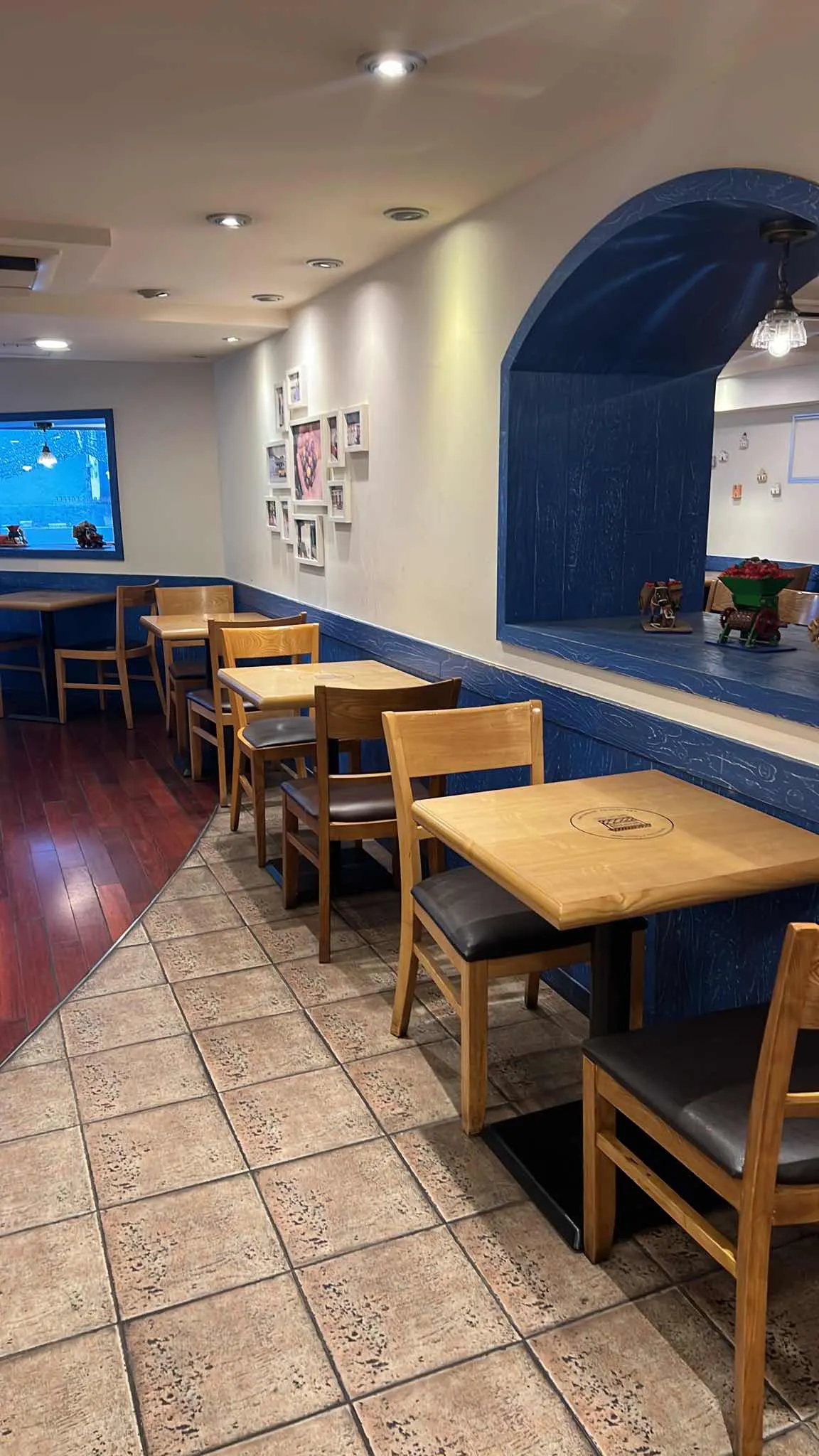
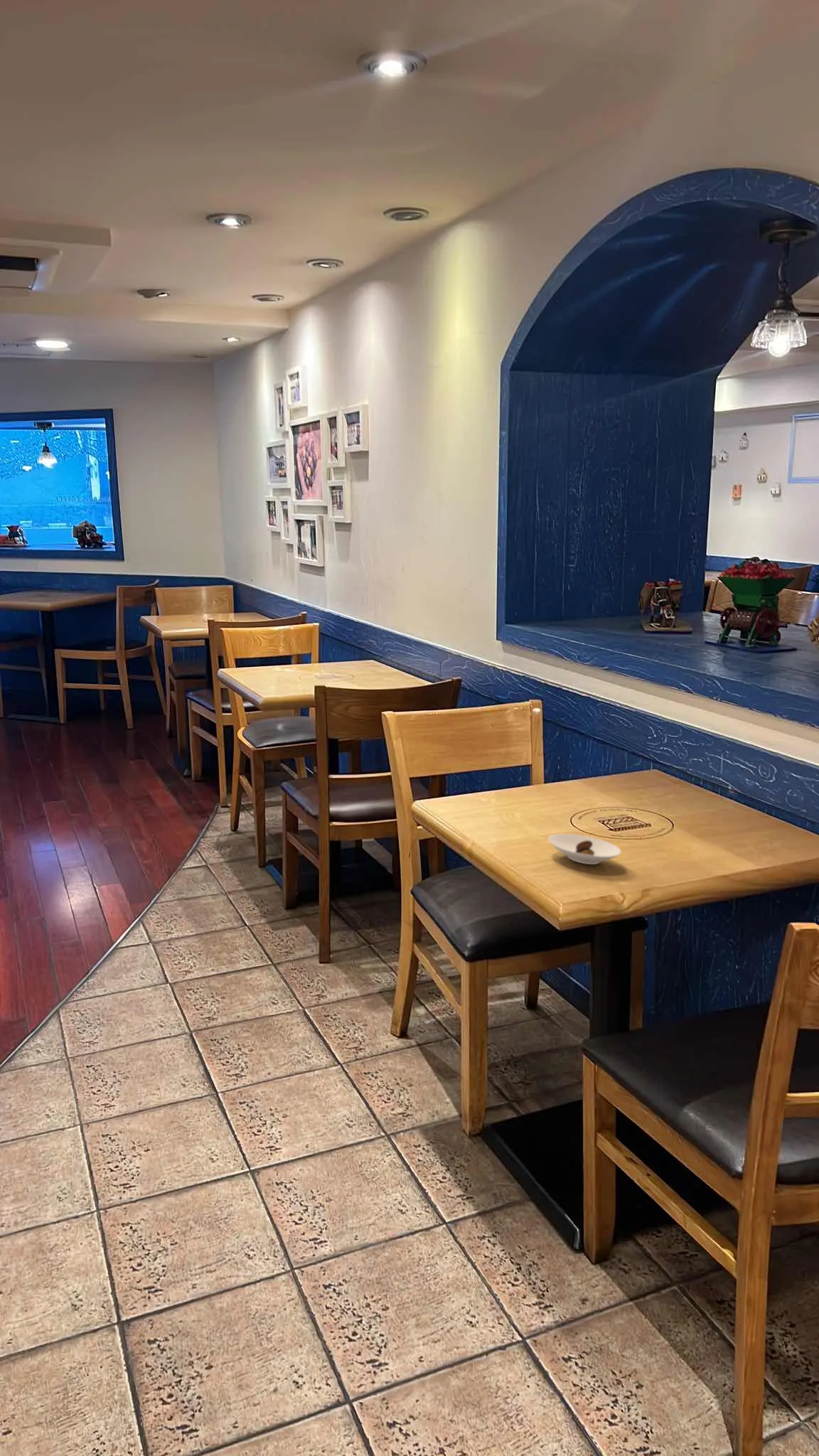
+ saucer (583, 850)
